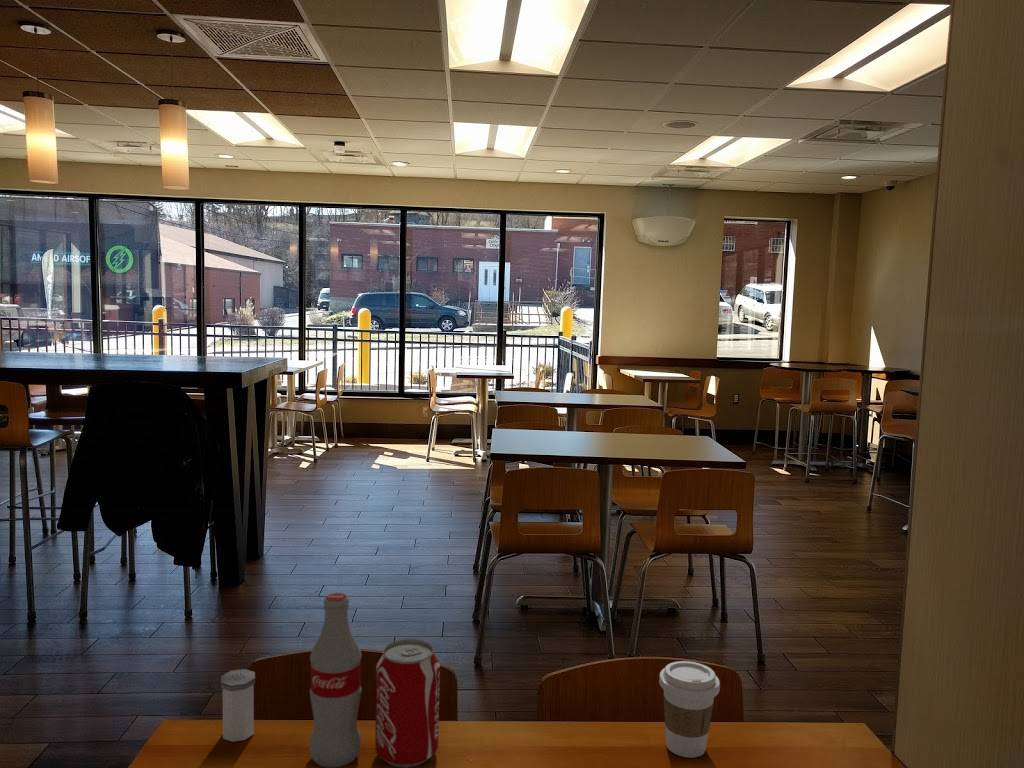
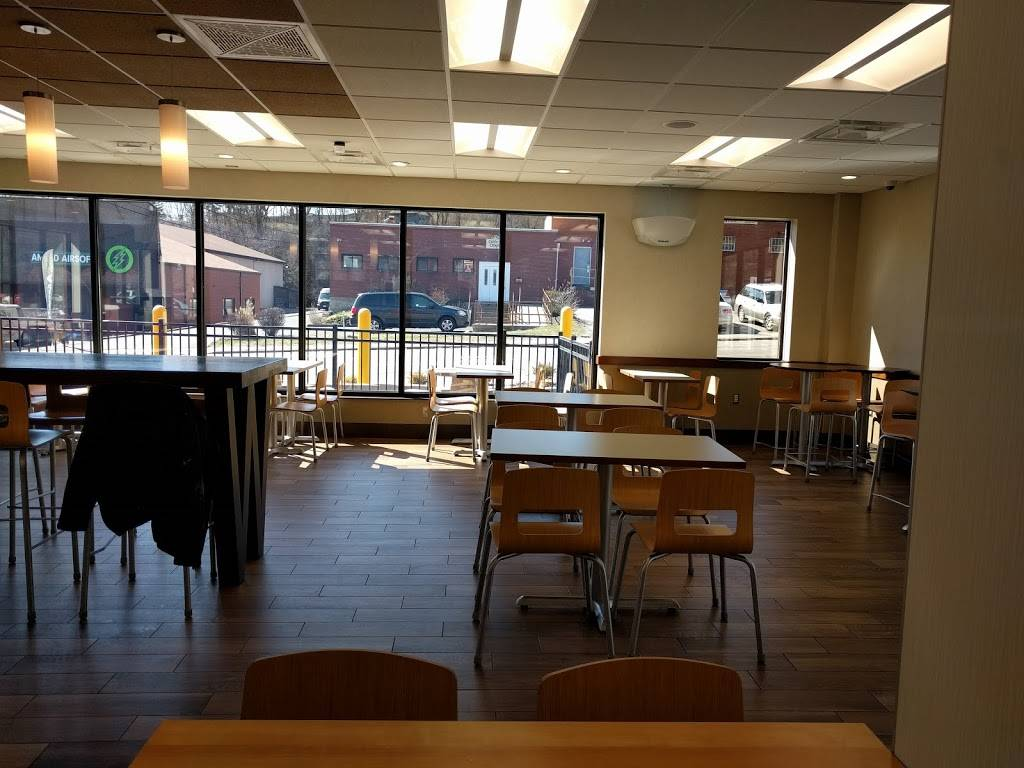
- coffee cup (687, 708)
- pop (376, 675)
- salt shaker (238, 705)
